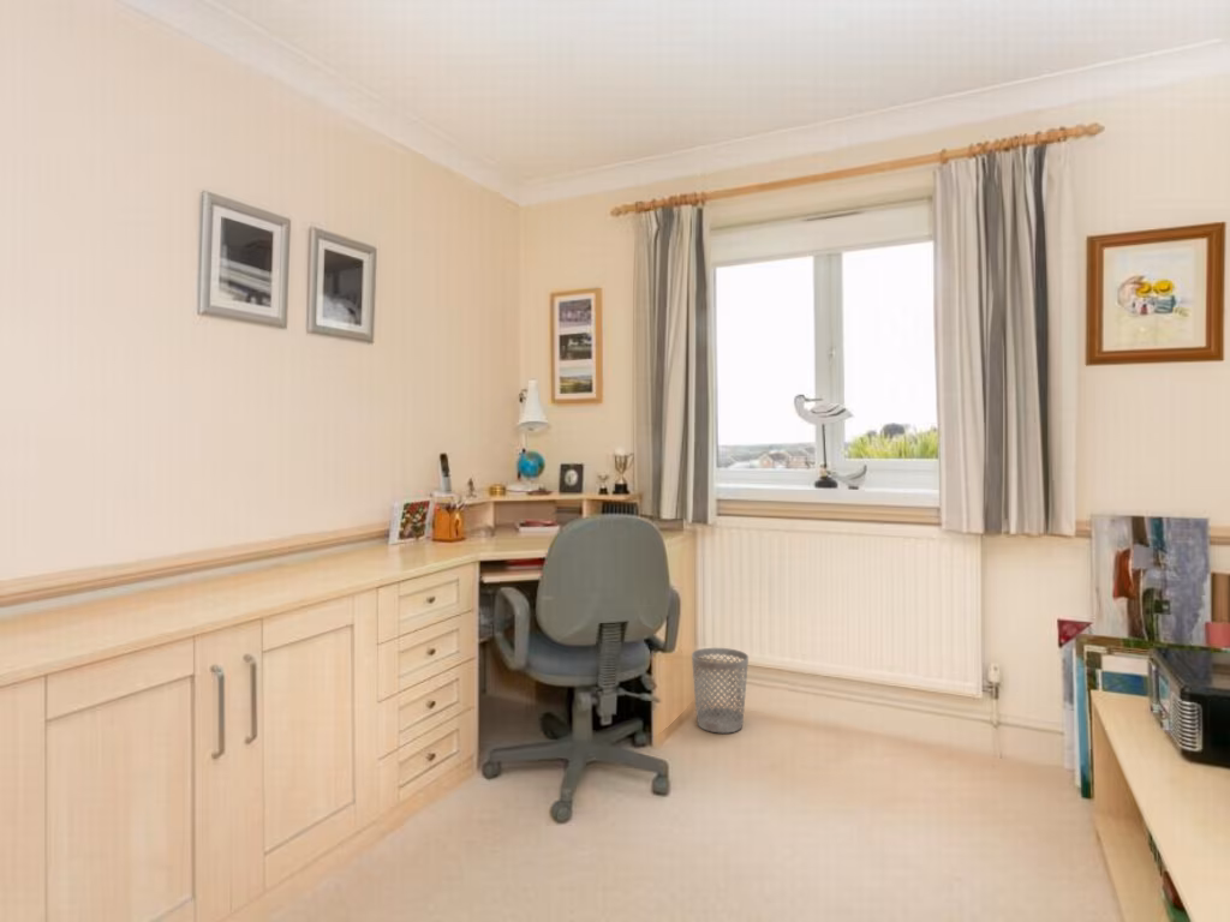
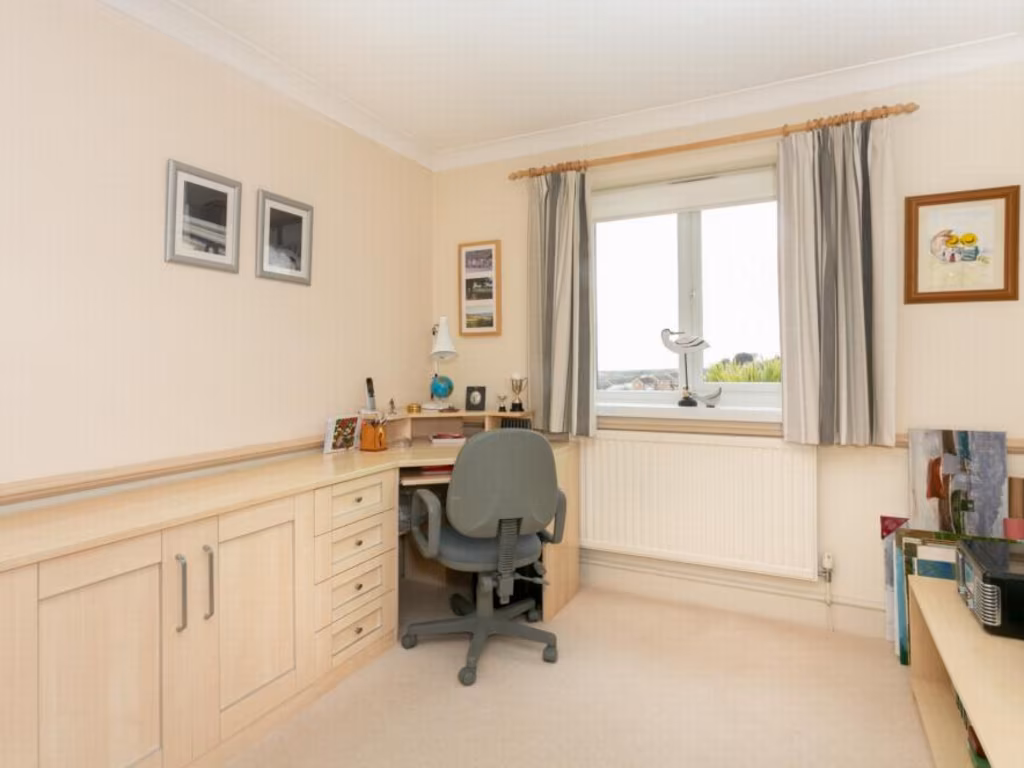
- wastebasket (720, 689)
